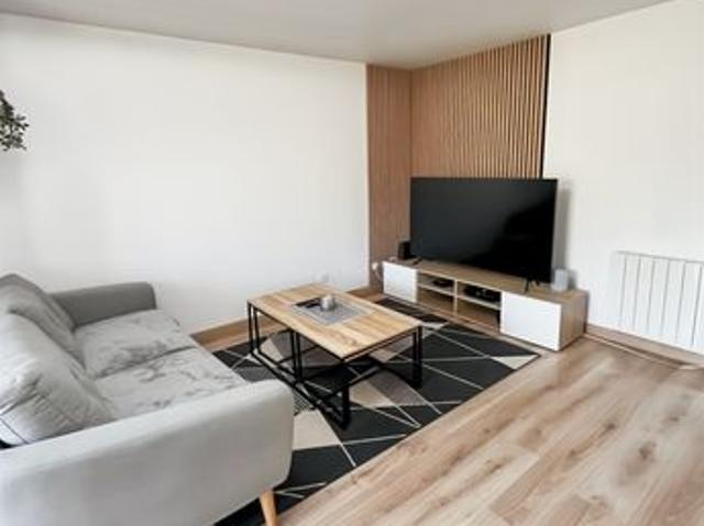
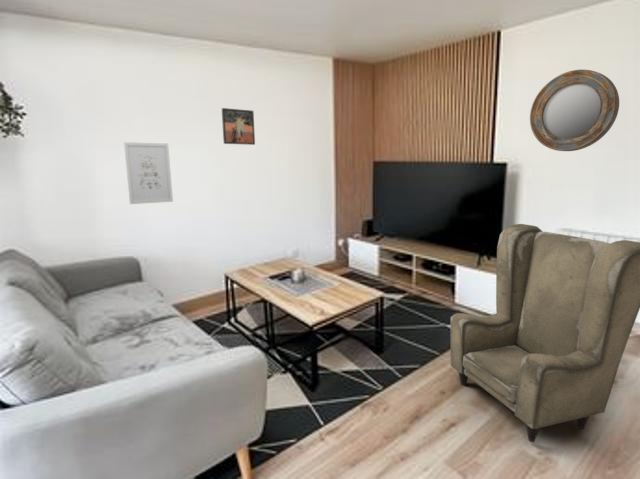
+ wall art (149, 173)
+ home mirror (571, 111)
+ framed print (238, 126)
+ armchair (532, 321)
